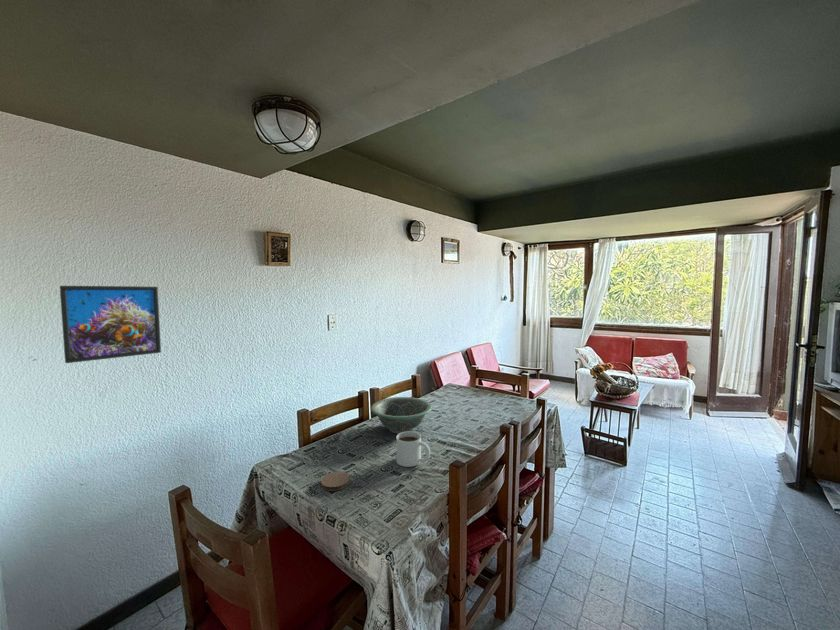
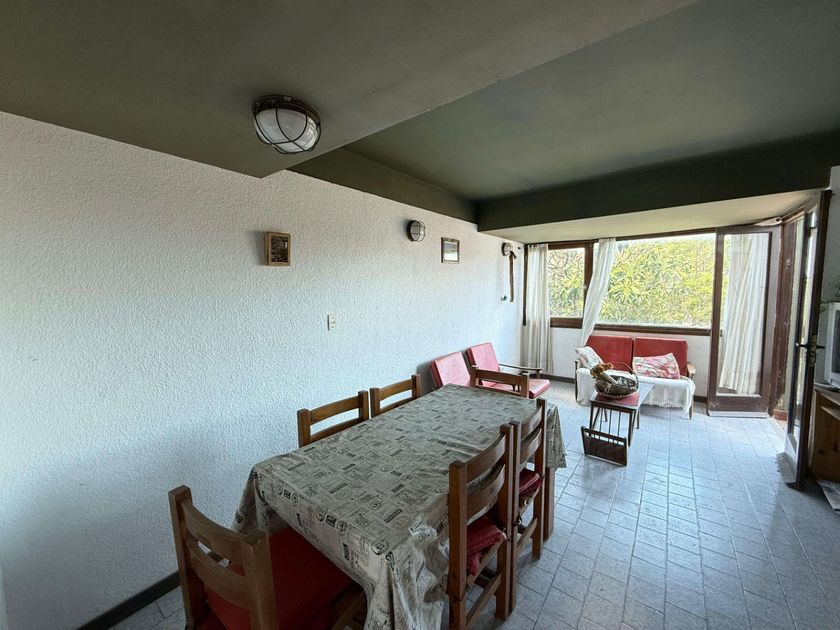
- coaster (335, 480)
- decorative bowl (401, 417)
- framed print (114, 322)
- mug (413, 449)
